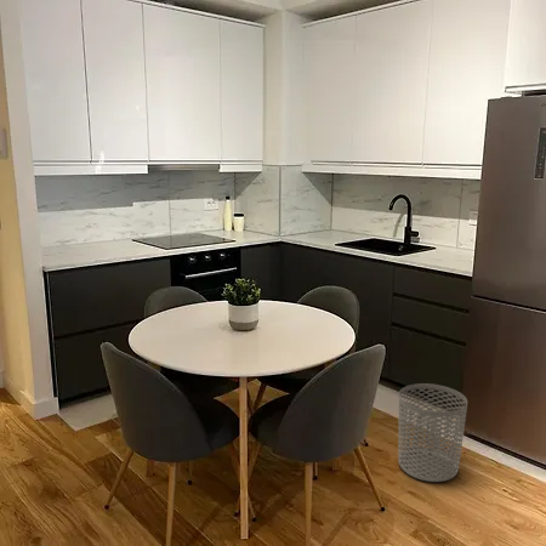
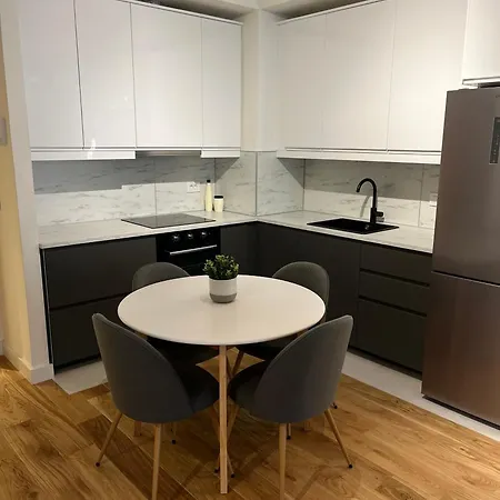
- waste bin (430, 432)
